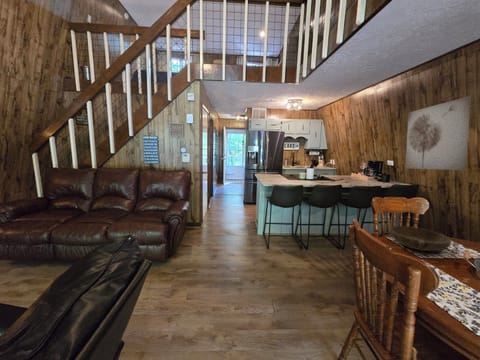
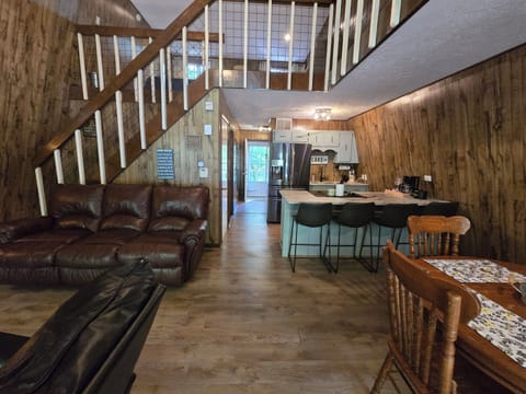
- bowl (417, 238)
- wall art (433, 137)
